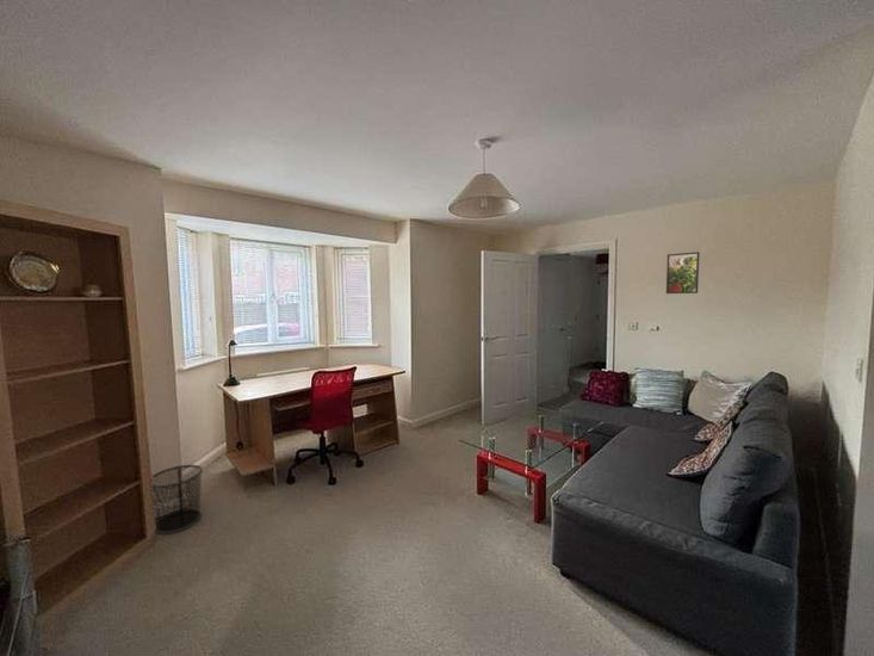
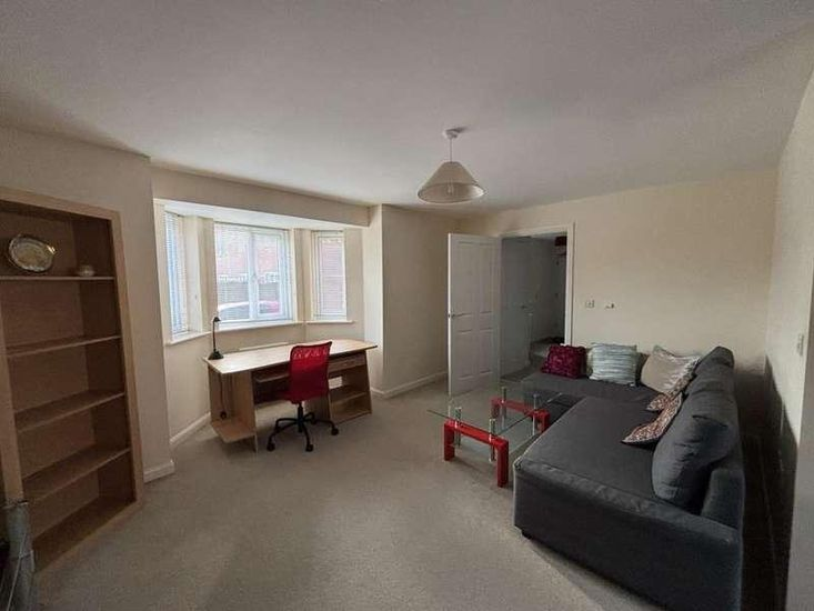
- waste bin (176, 497)
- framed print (682, 273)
